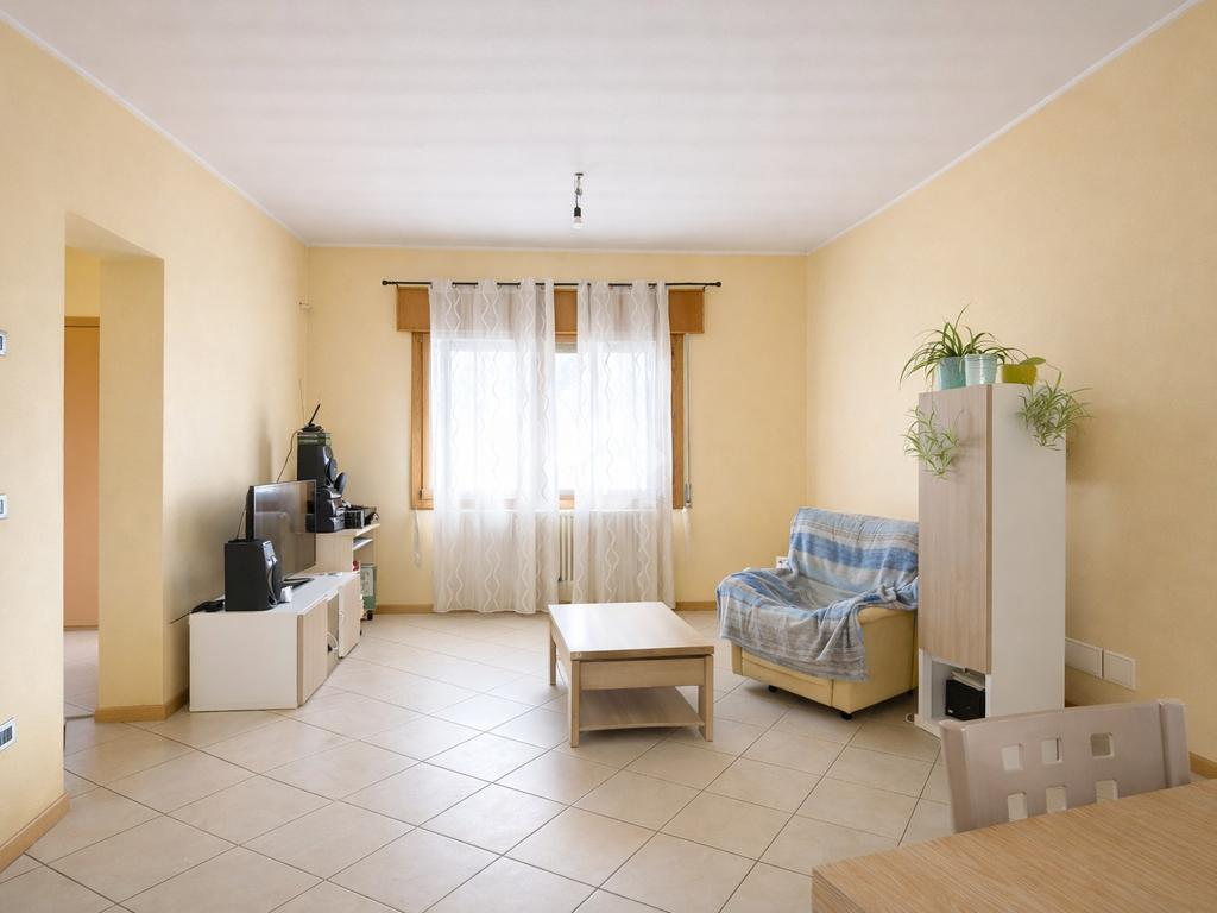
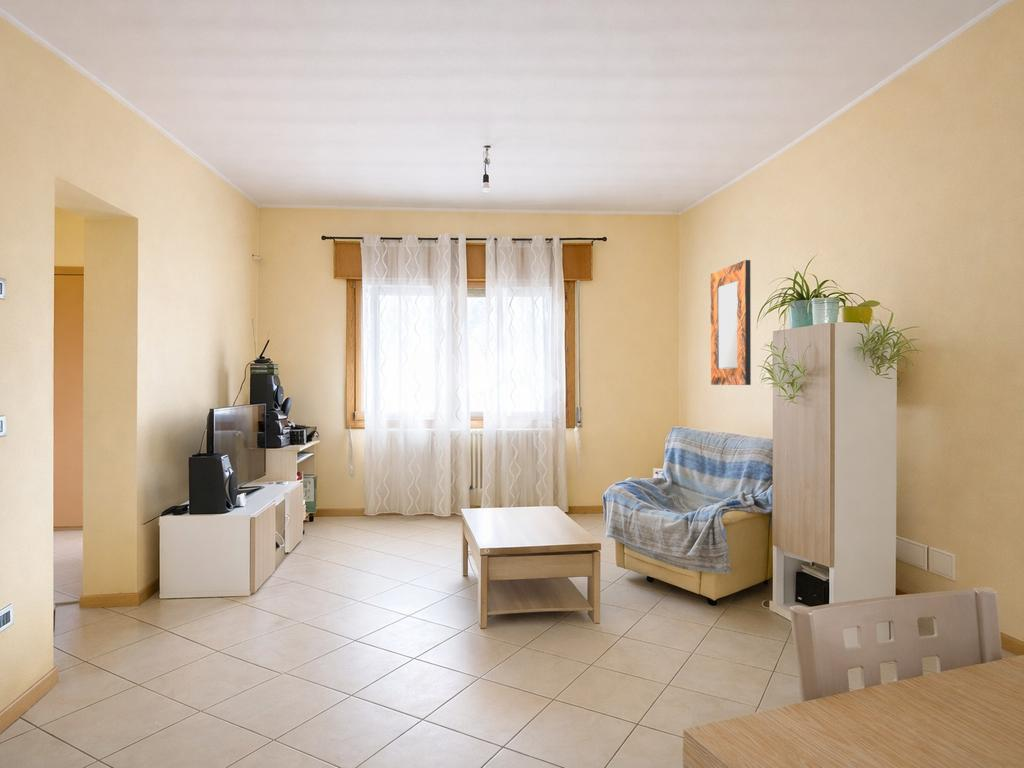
+ home mirror (729, 326)
